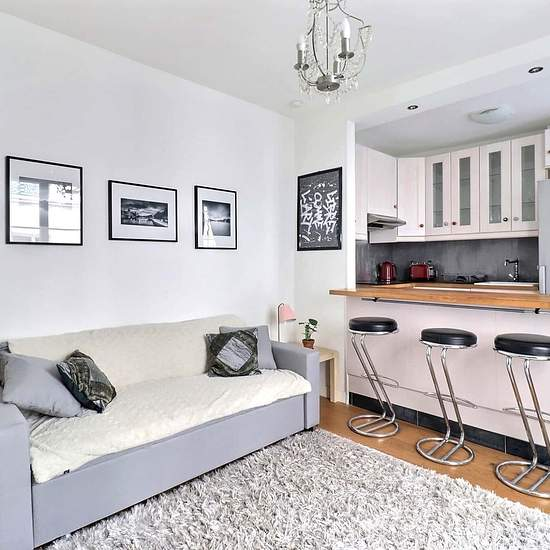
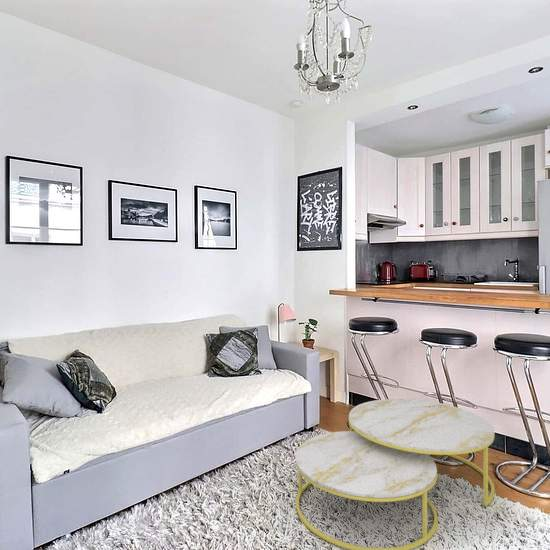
+ coffee table (394, 458)
